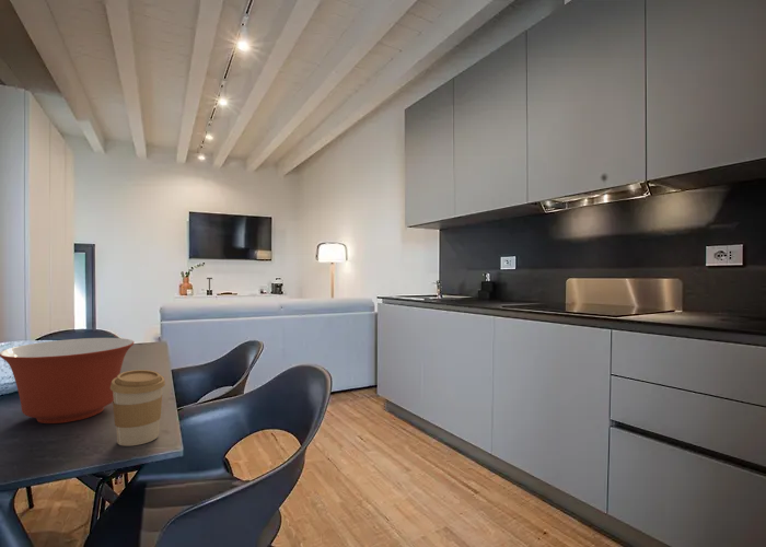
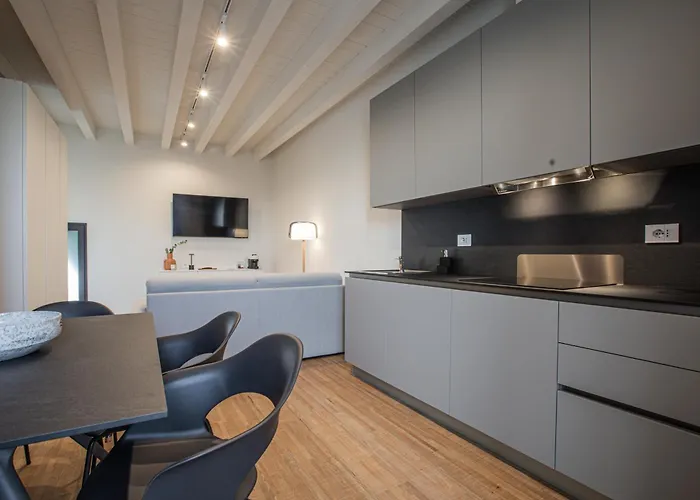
- coffee cup (138, 405)
- mixing bowl (71, 380)
